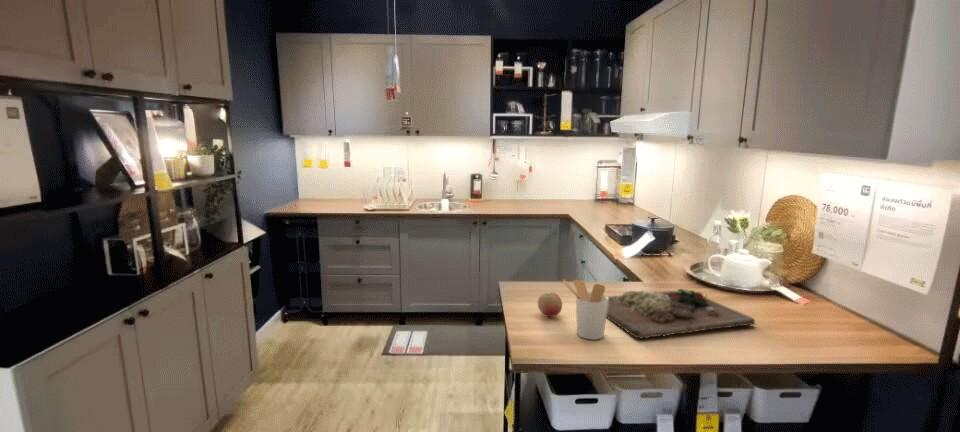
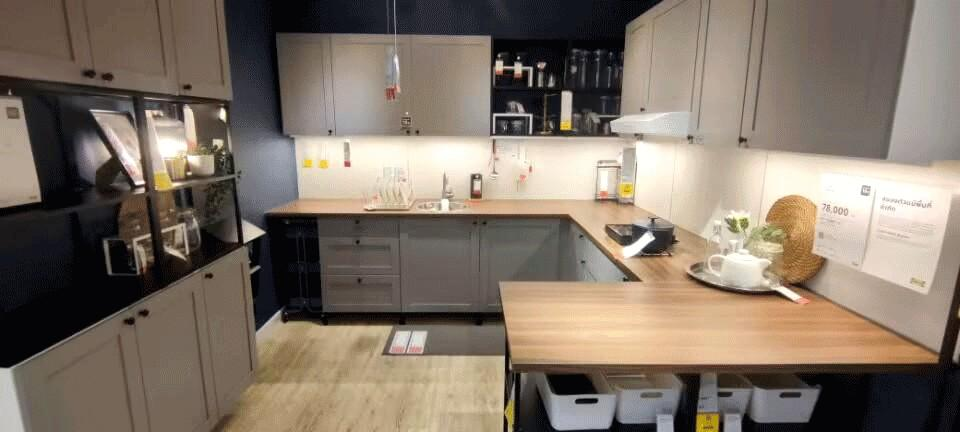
- fruit (549, 304)
- utensil holder (583, 307)
- cutting board (667, 304)
